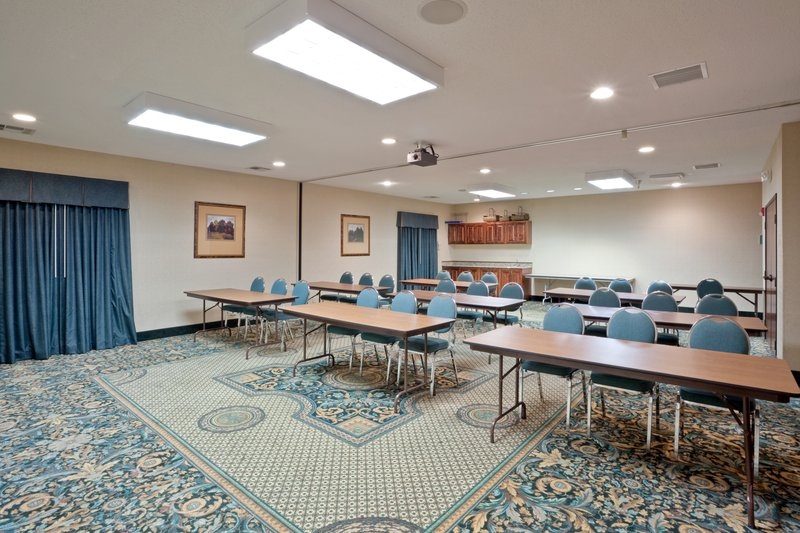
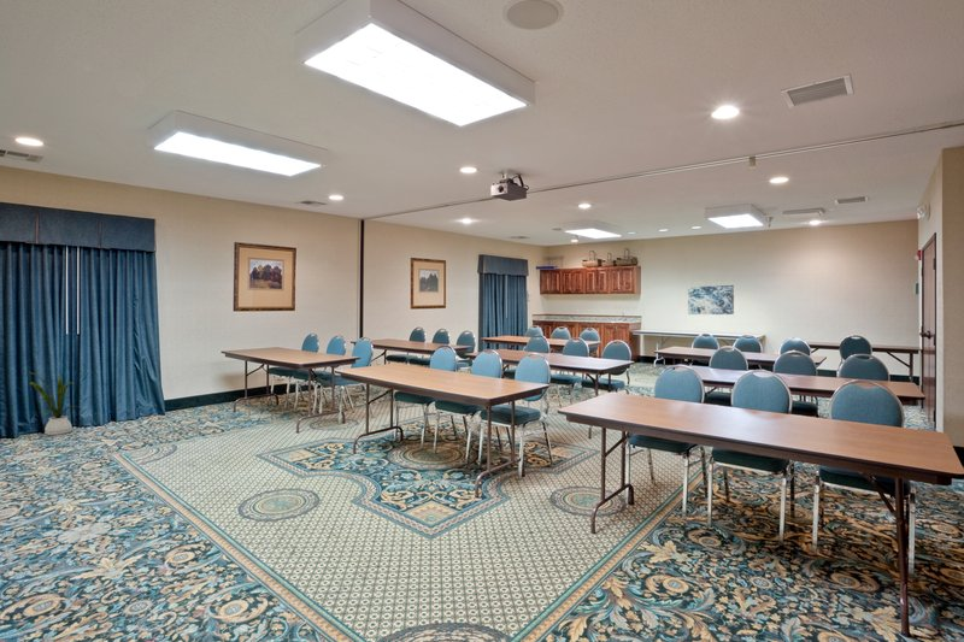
+ wall art (710, 300)
+ house plant (54, 401)
